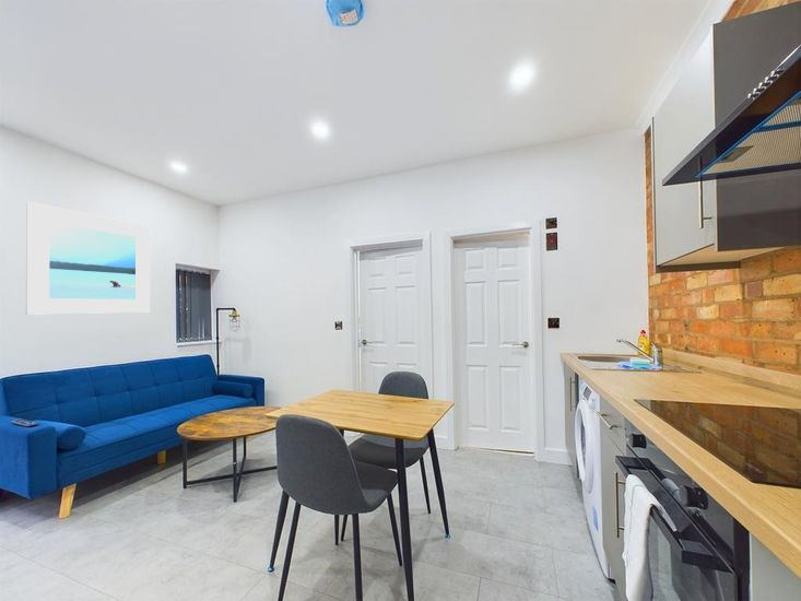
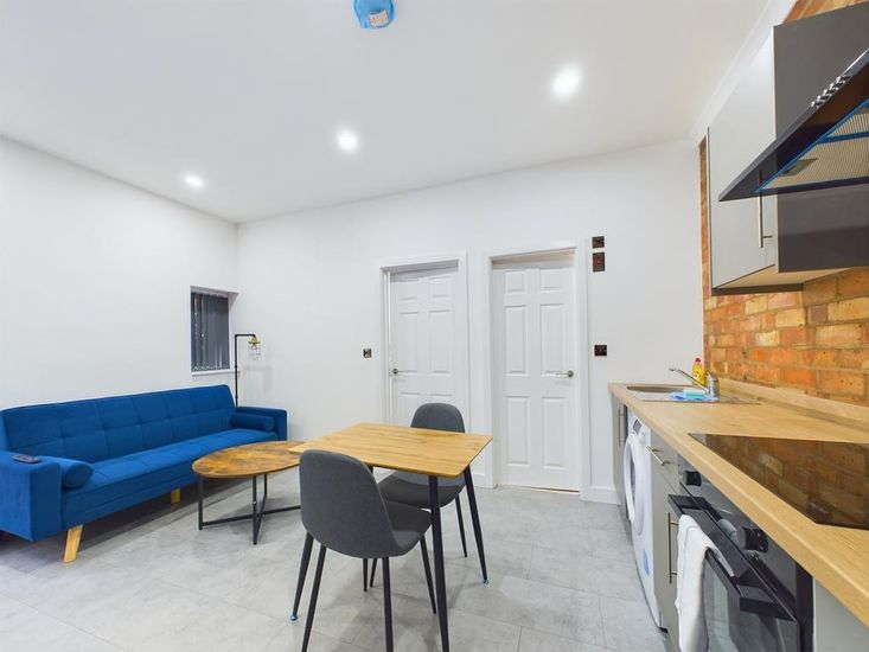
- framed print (96, 264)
